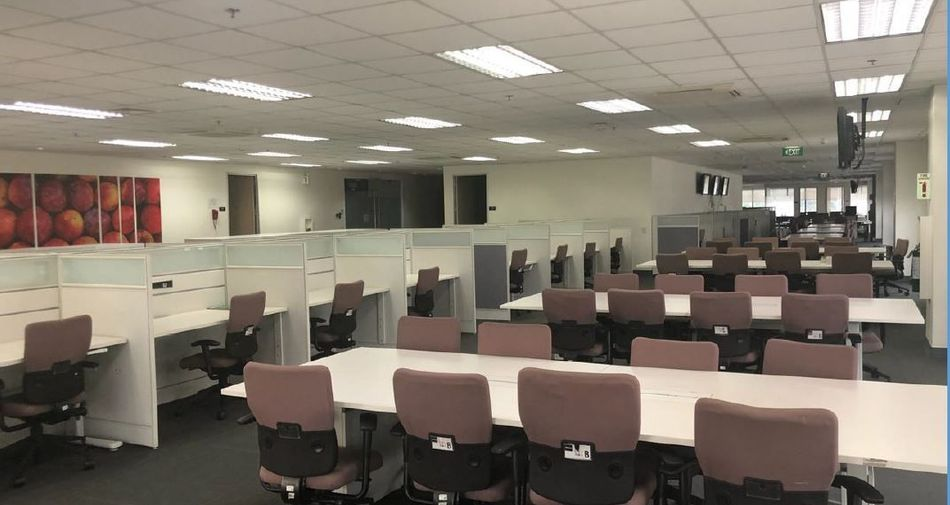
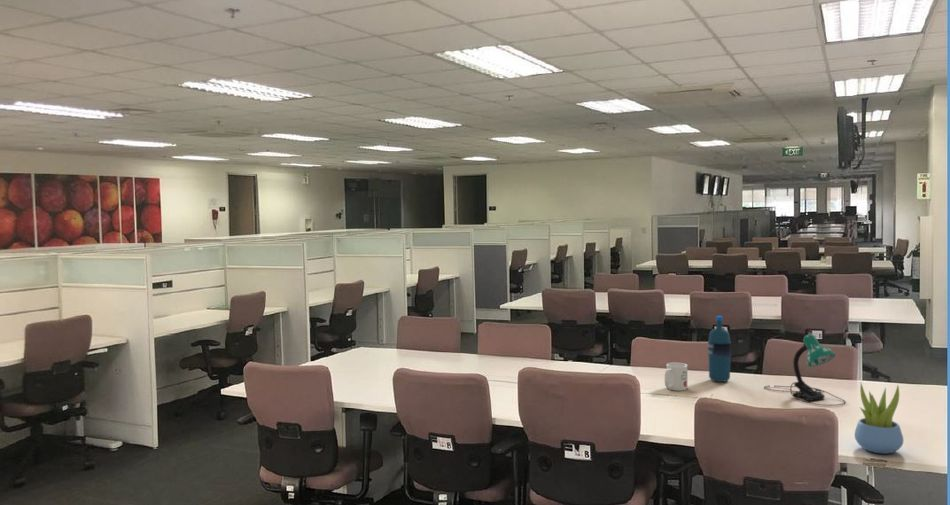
+ desk lamp (807, 363)
+ succulent plant (879, 417)
+ water bottle (719, 348)
+ mug (674, 377)
